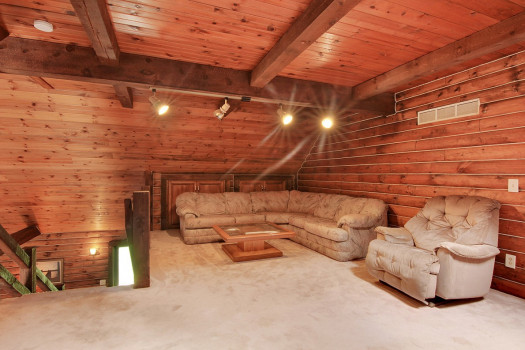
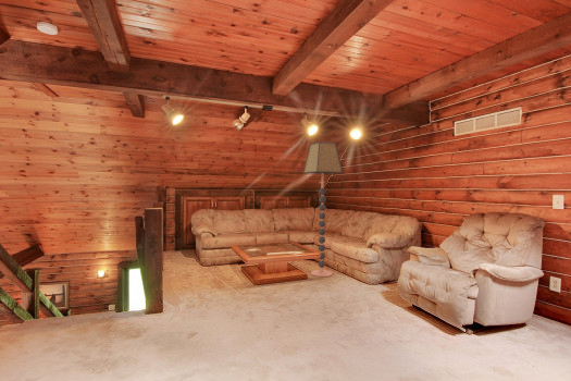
+ floor lamp (322, 208)
